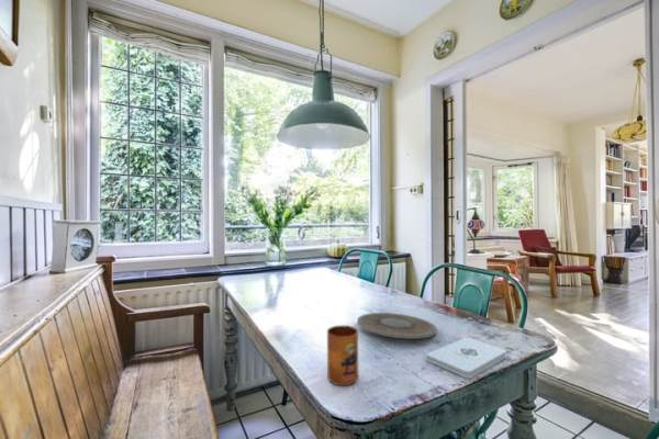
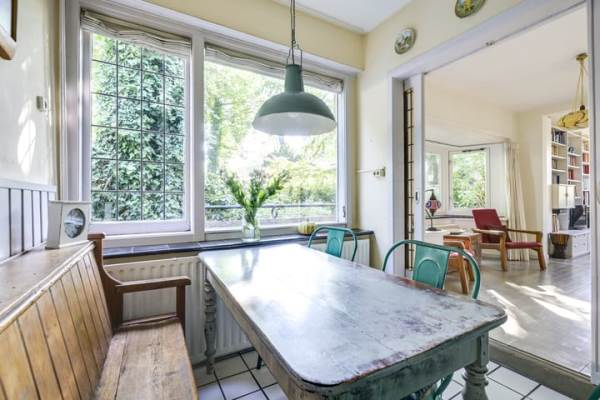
- notepad (467, 354)
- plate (395, 323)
- mug (339, 350)
